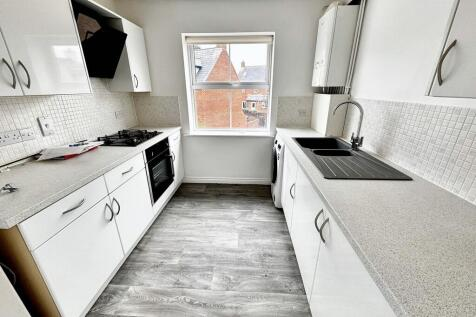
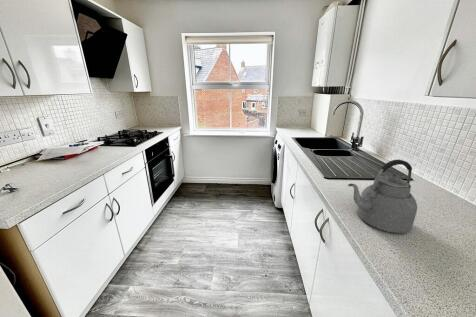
+ kettle (379, 191)
